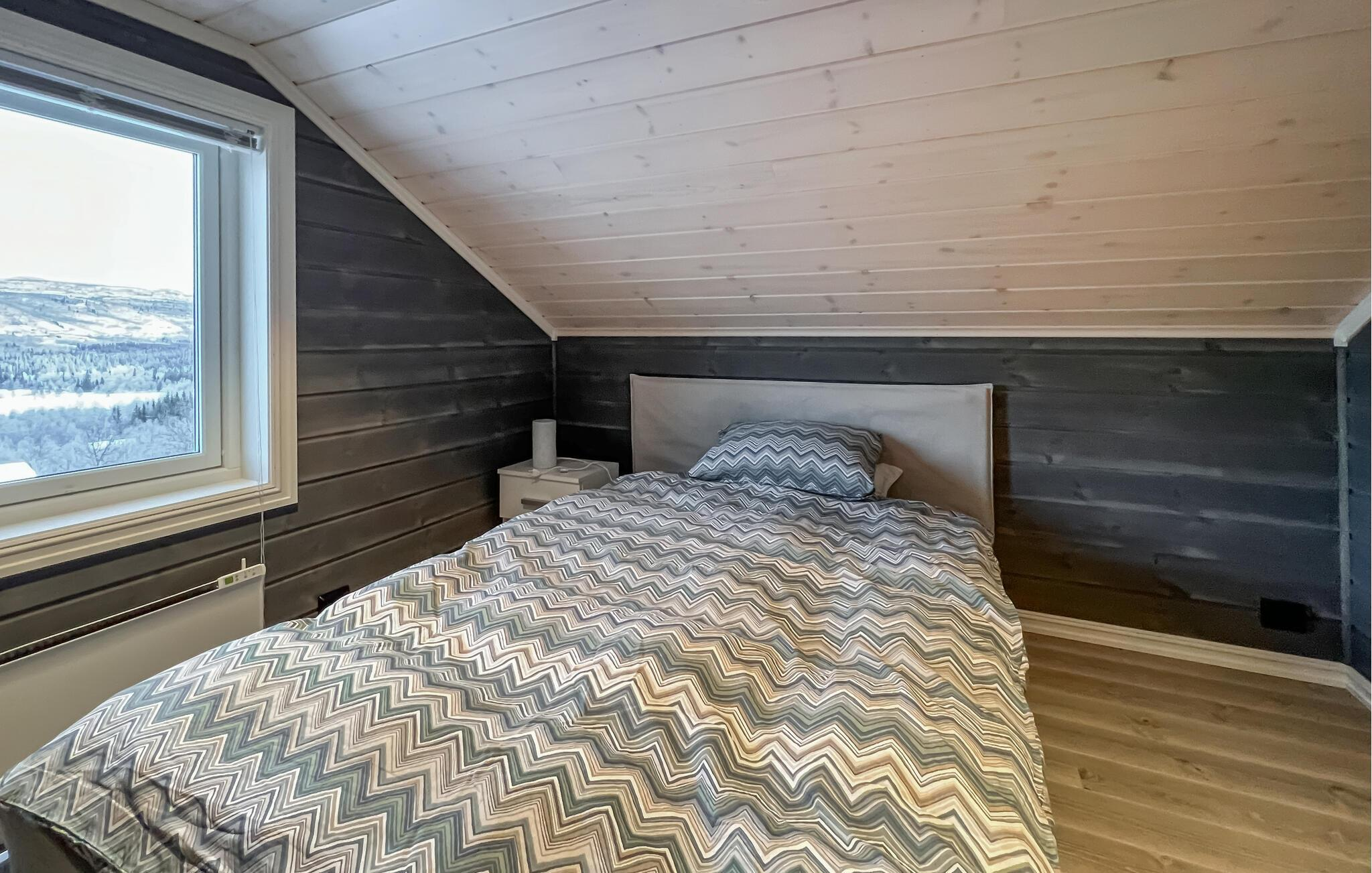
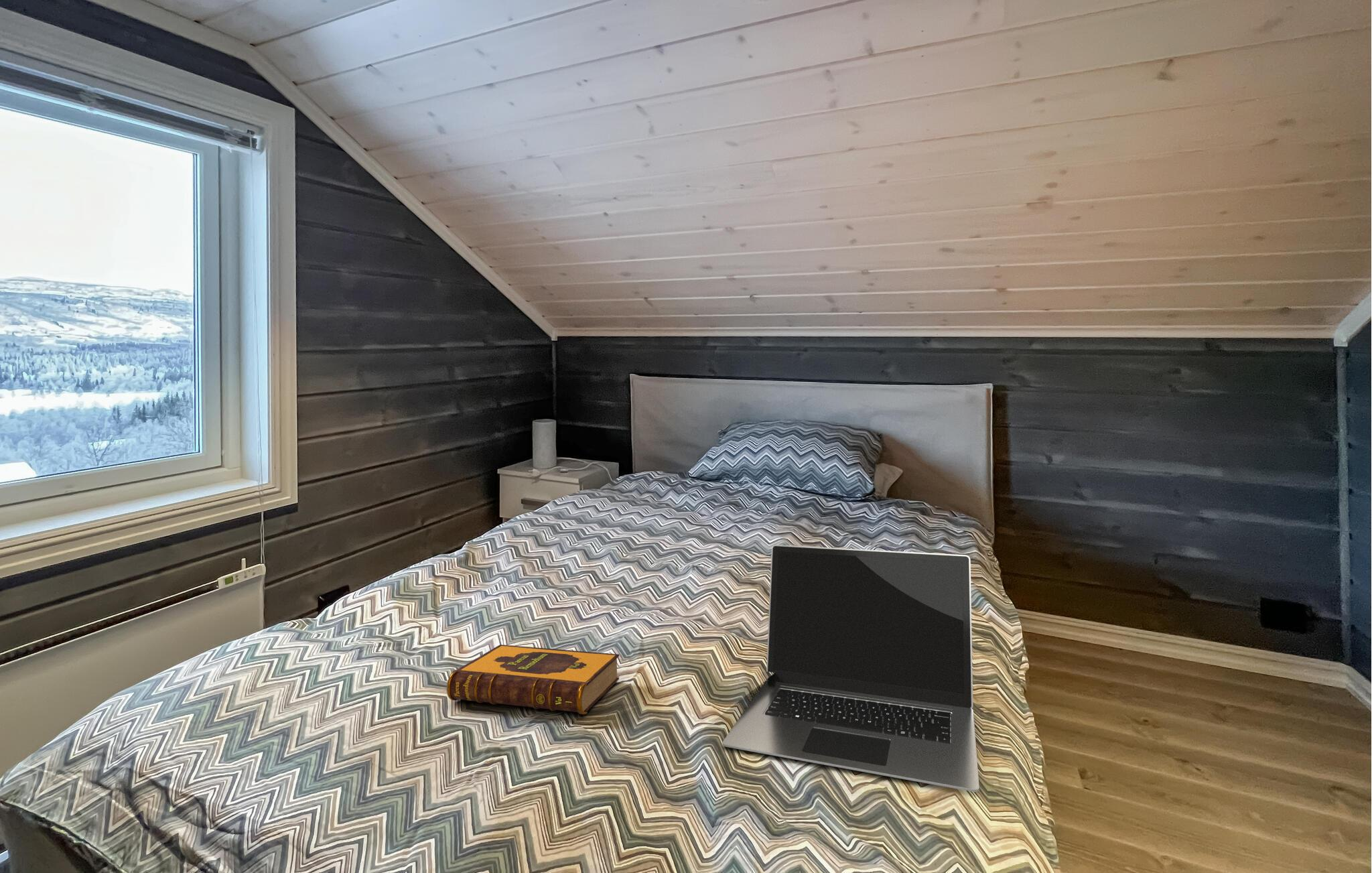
+ laptop (855, 644)
+ hardback book (536, 678)
